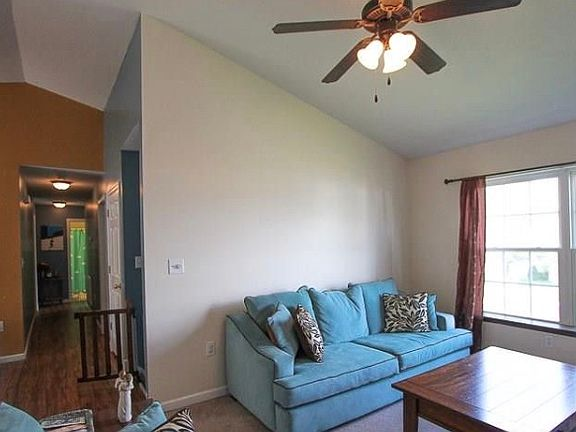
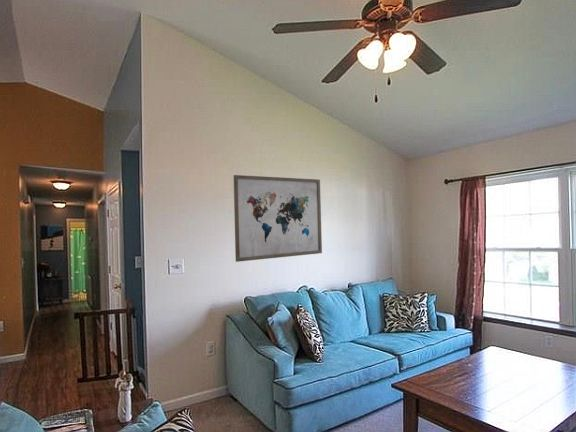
+ wall art (281, 217)
